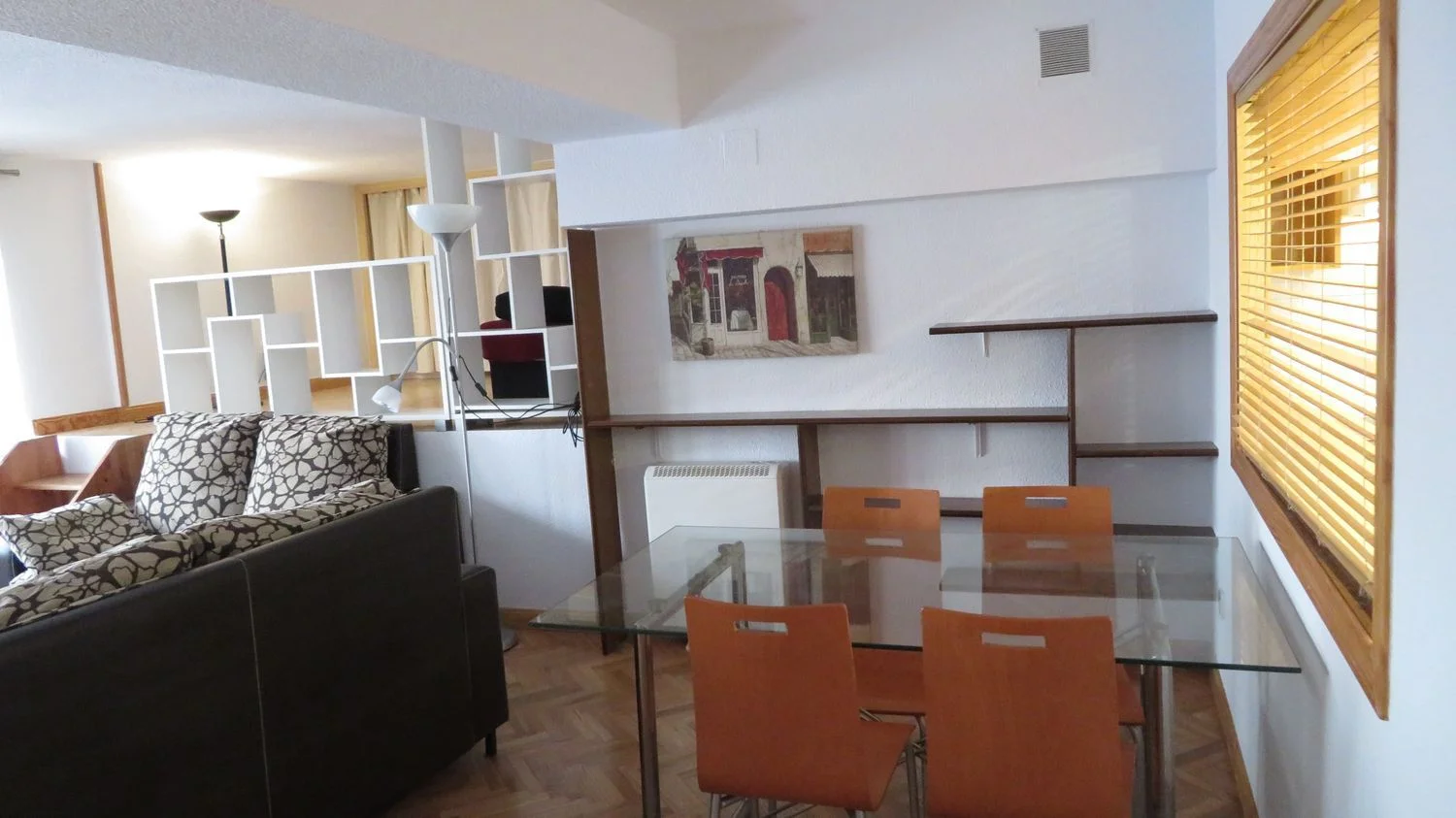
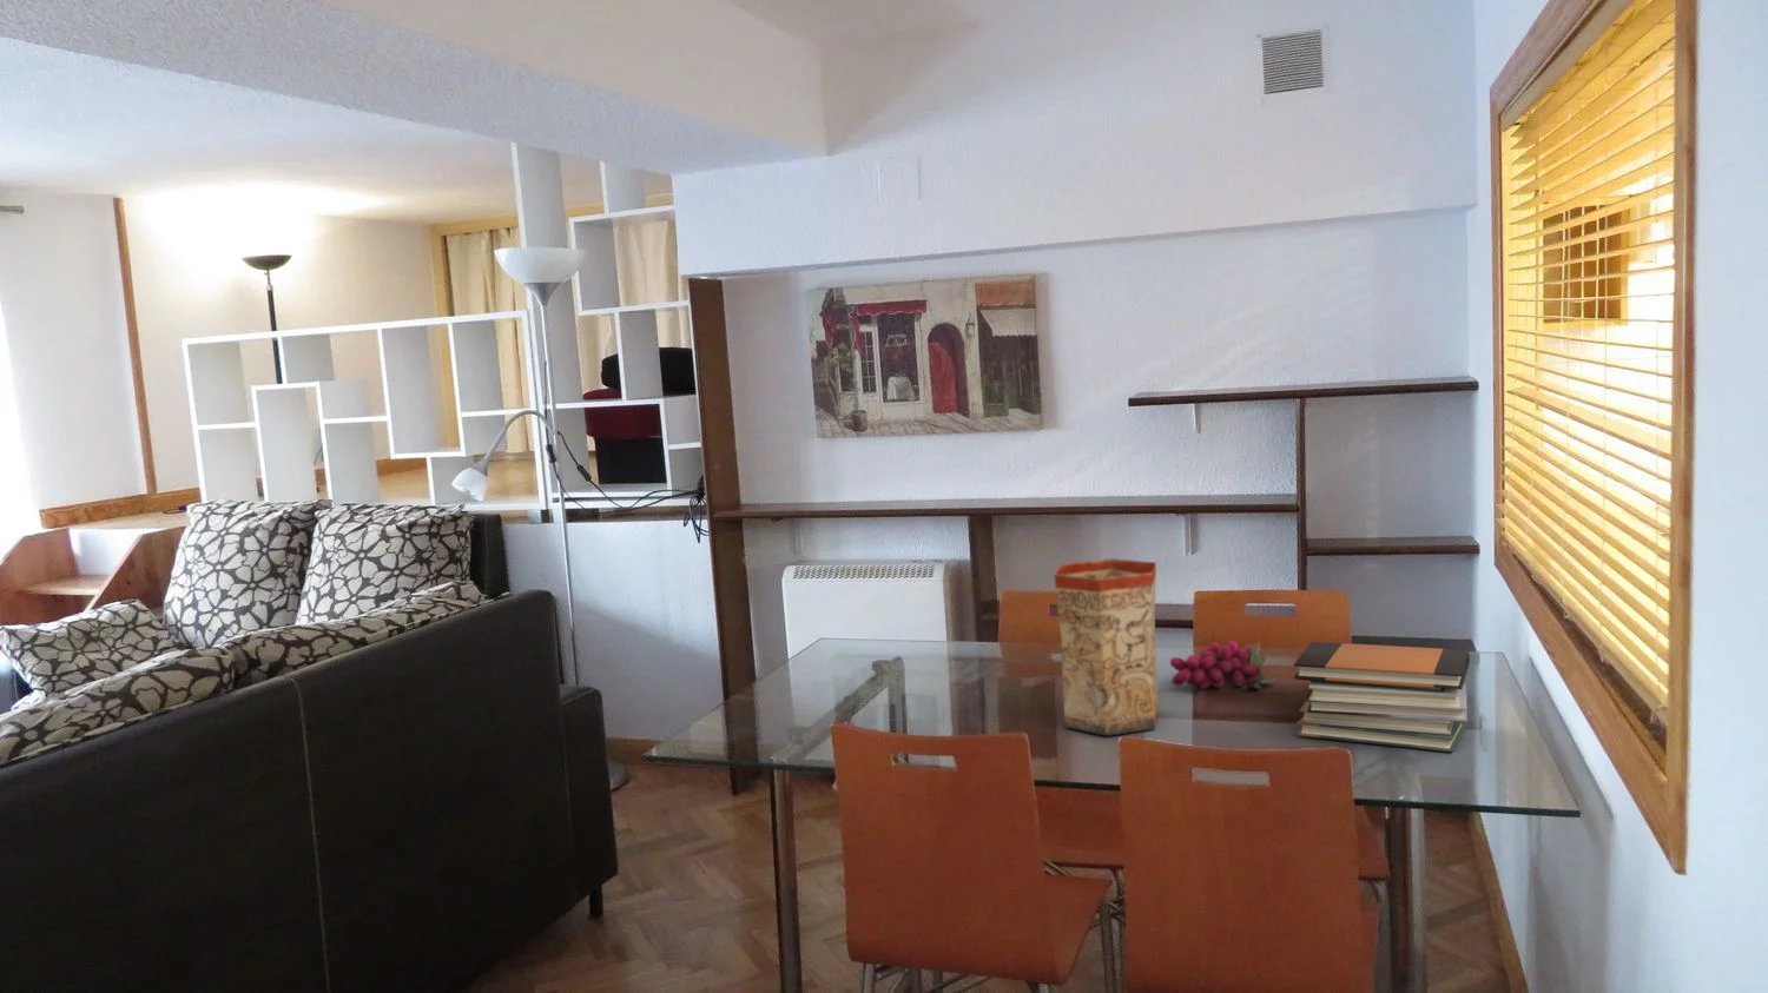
+ book stack (1383, 694)
+ grapes (1223, 664)
+ vase (1107, 645)
